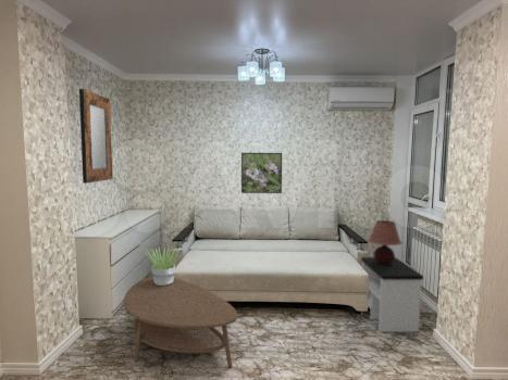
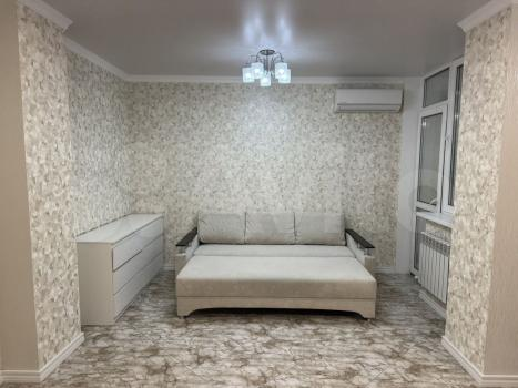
- coffee table (171, 322)
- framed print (261, 173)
- home mirror (97, 138)
- side table (388, 292)
- table lamp (384, 242)
- potted plant (163, 266)
